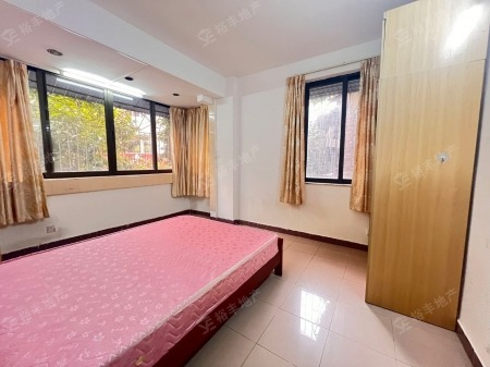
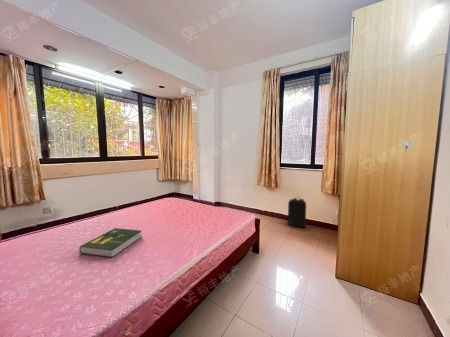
+ book (113, 240)
+ backpack (297, 210)
